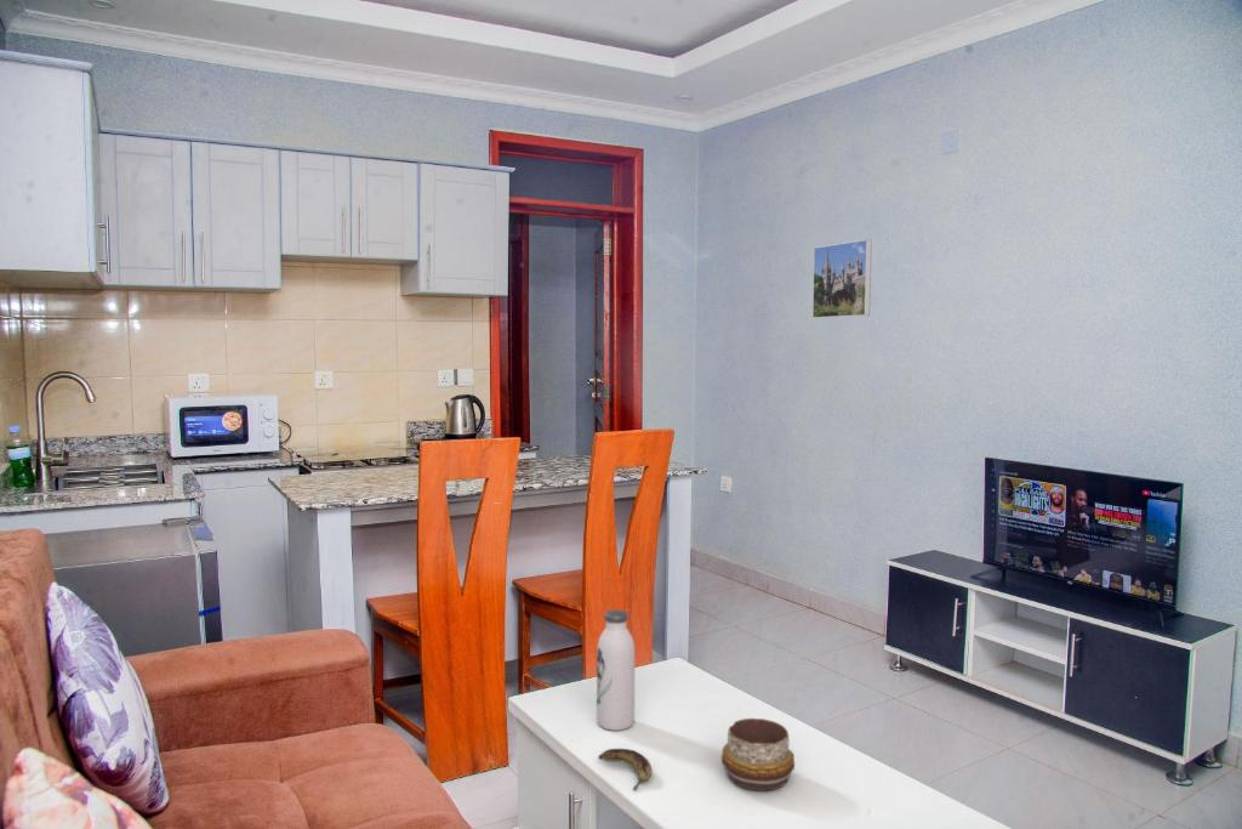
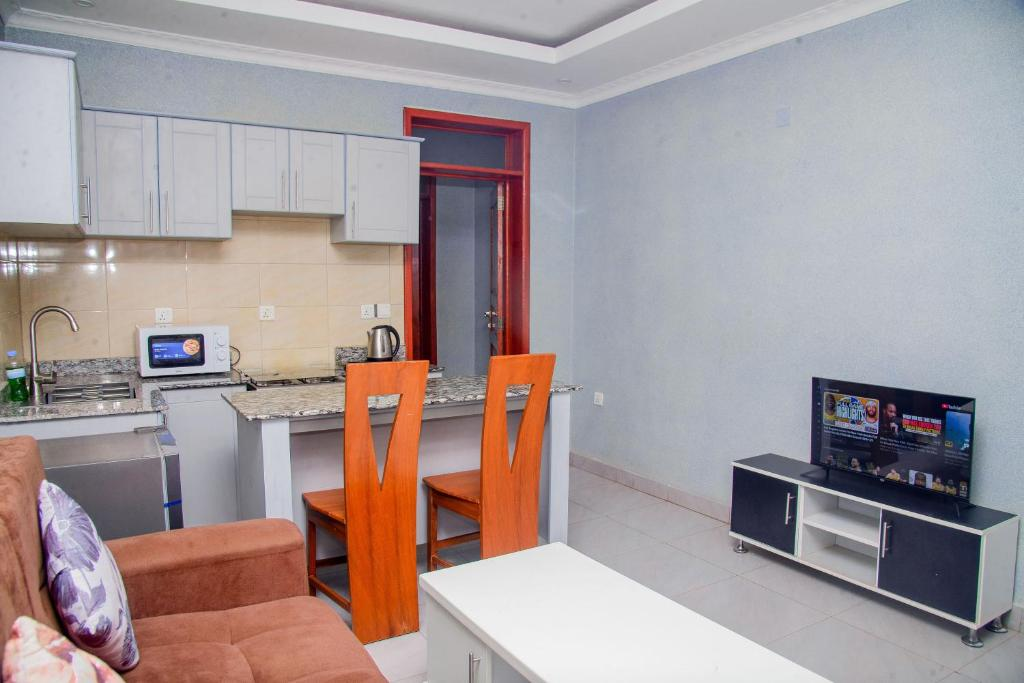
- banana (626, 762)
- water bottle (615, 668)
- decorative bowl (757, 754)
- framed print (841, 280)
